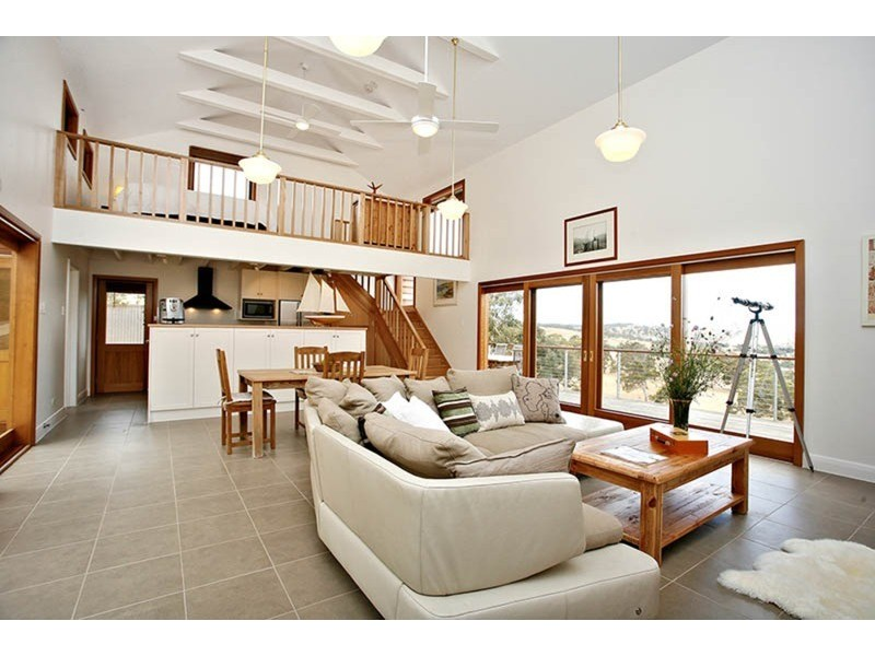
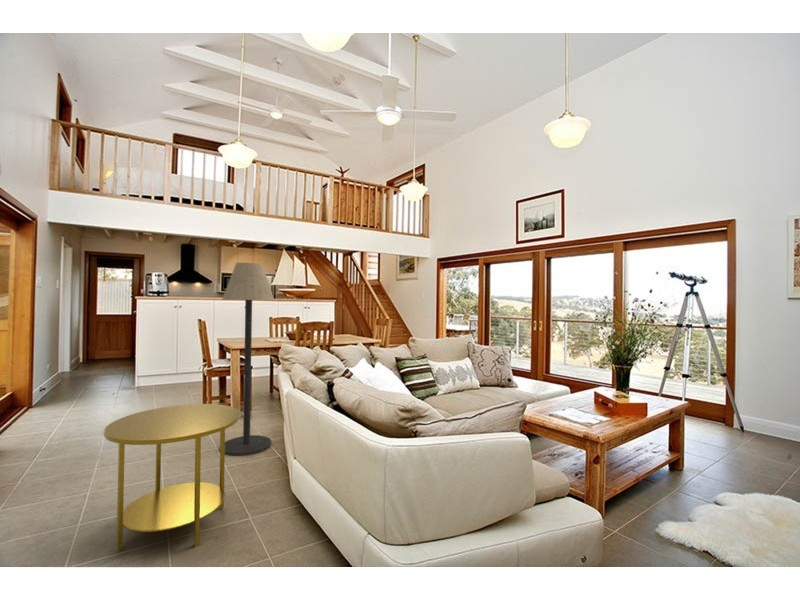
+ floor lamp (247, 354)
+ side table (177, 484)
